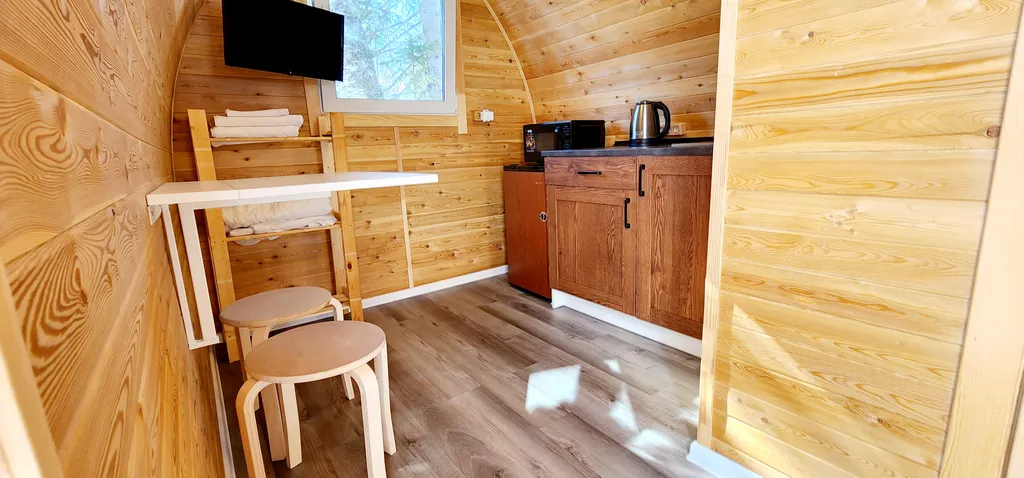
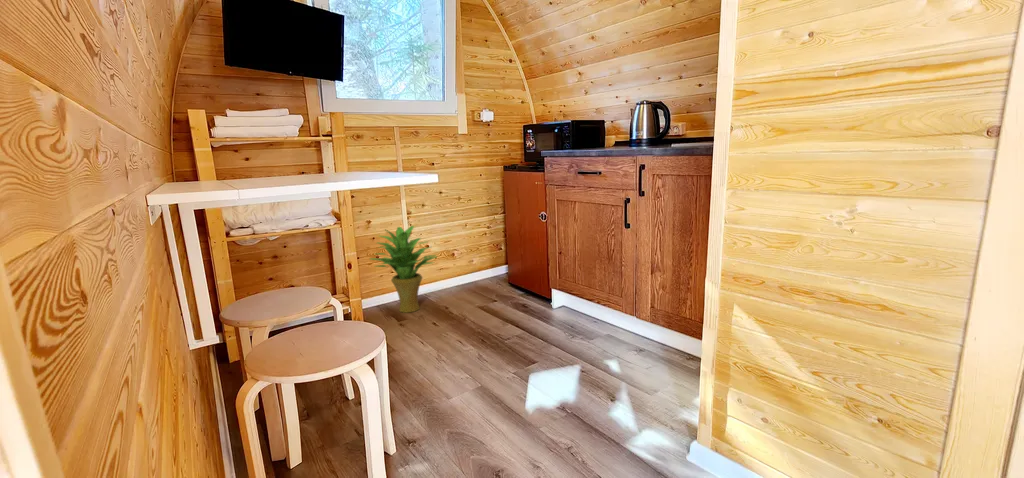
+ potted plant (405, 268)
